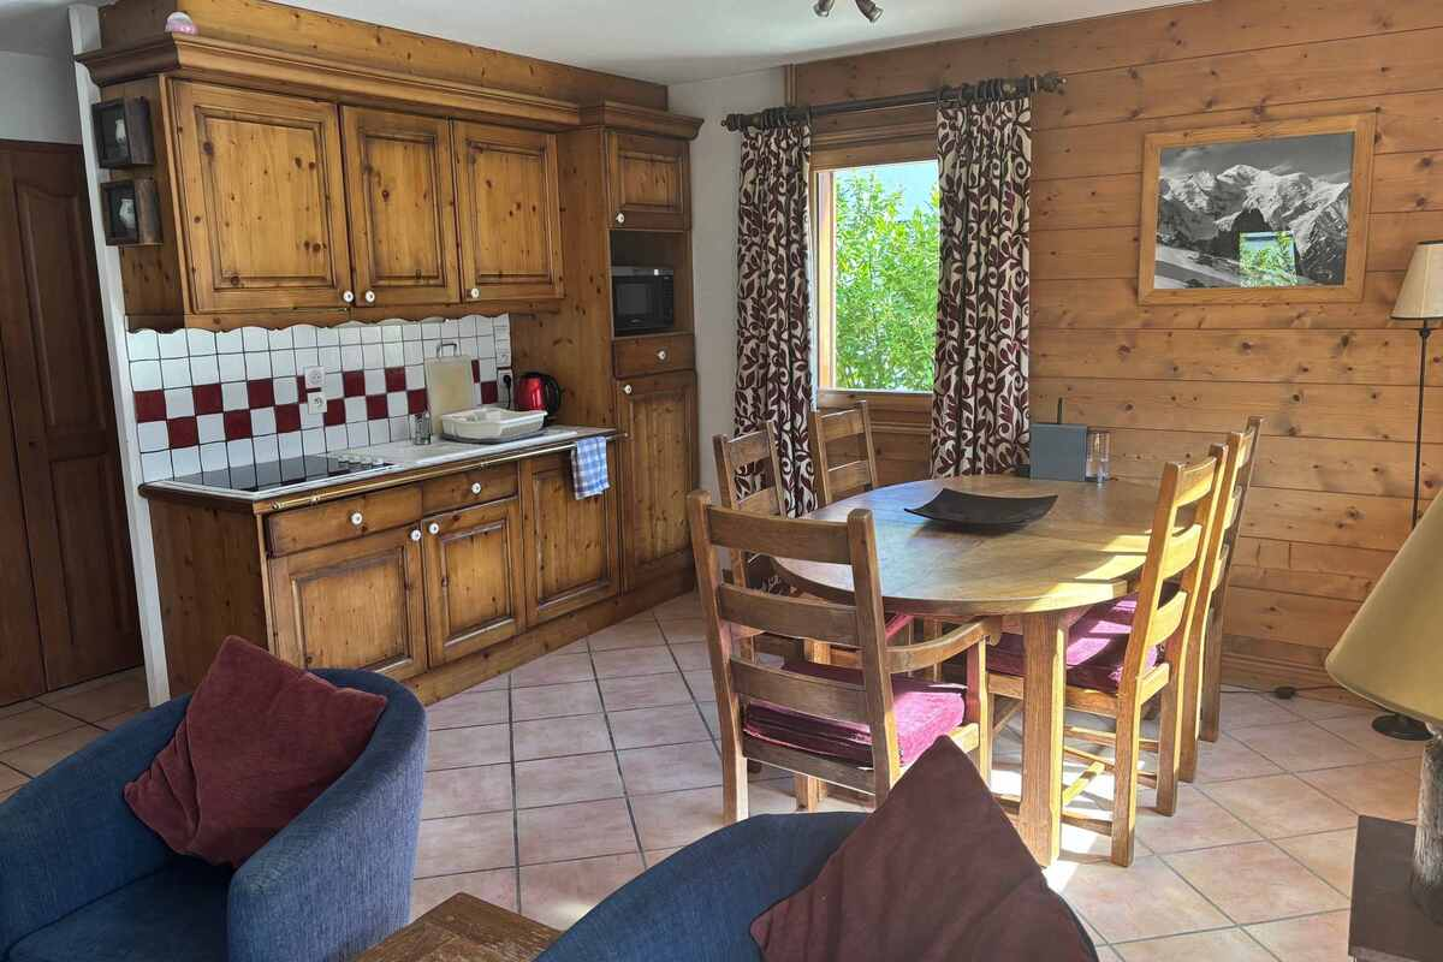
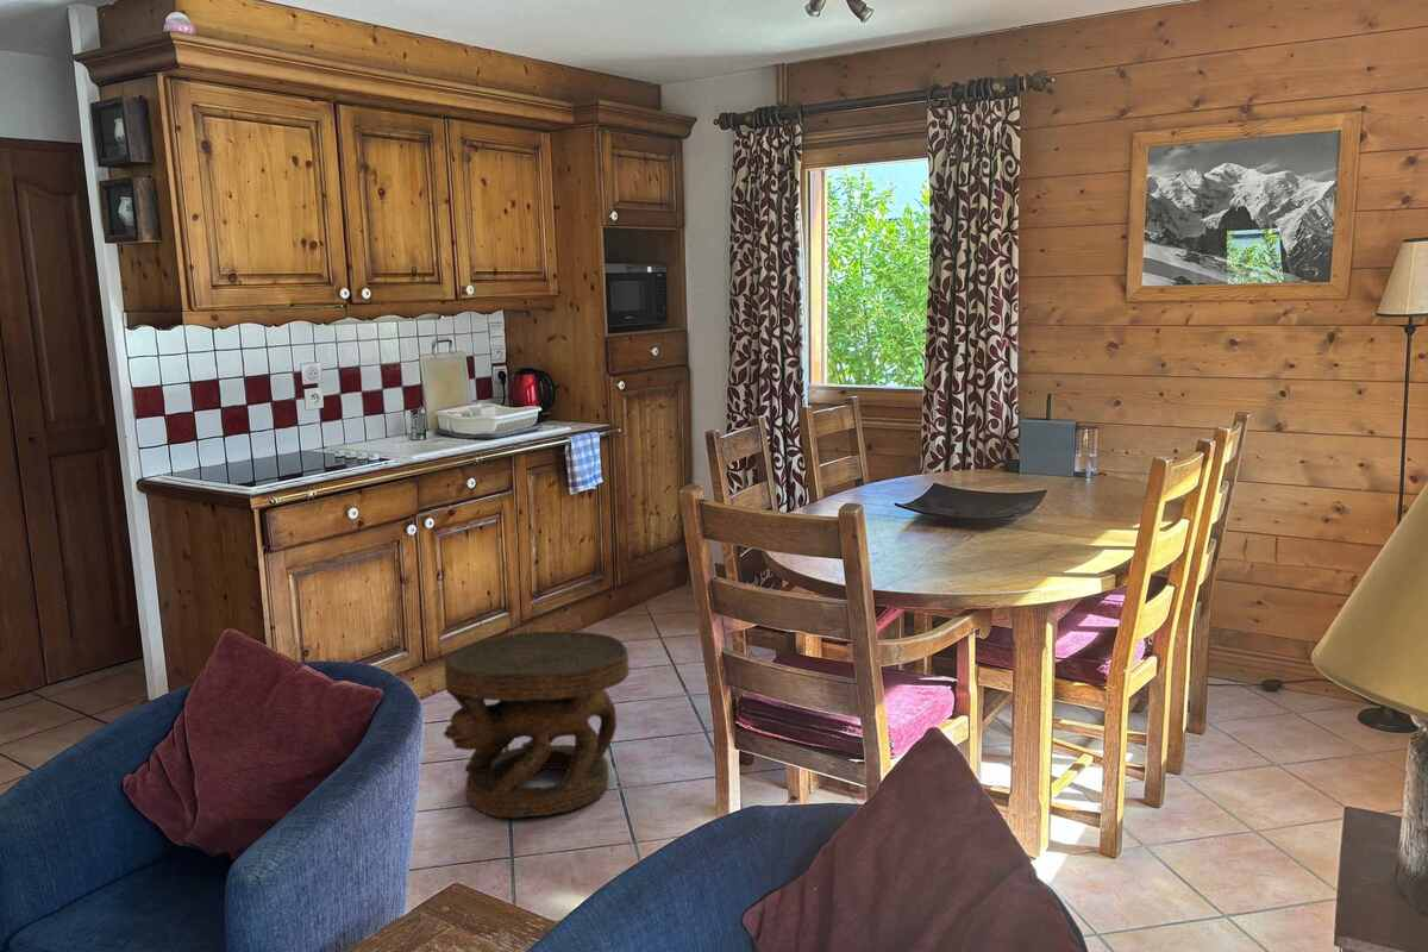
+ side table (536, 719)
